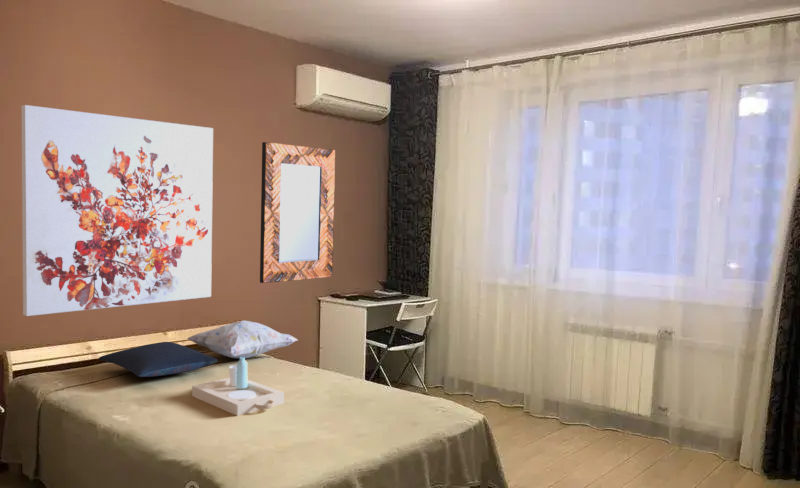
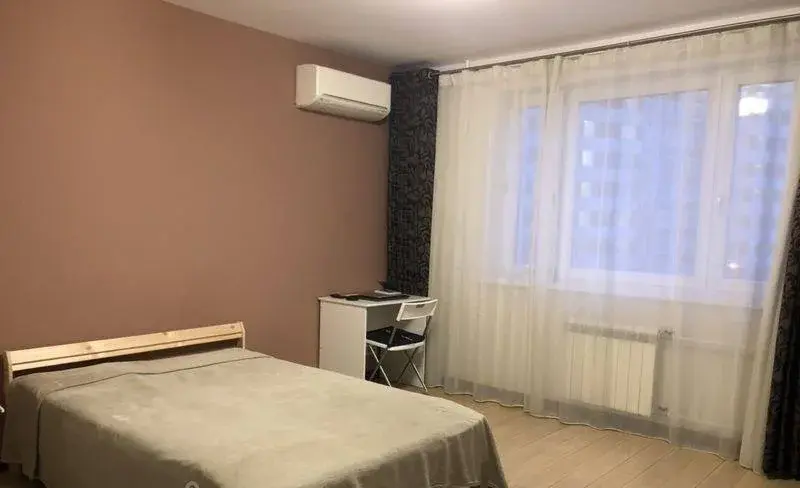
- serving tray (237, 380)
- pillow (158, 359)
- home mirror (299, 213)
- decorative pillow (243, 339)
- wall art (127, 212)
